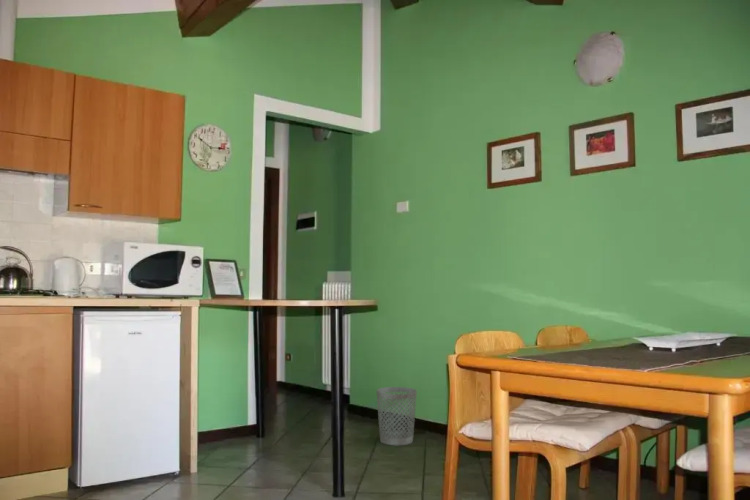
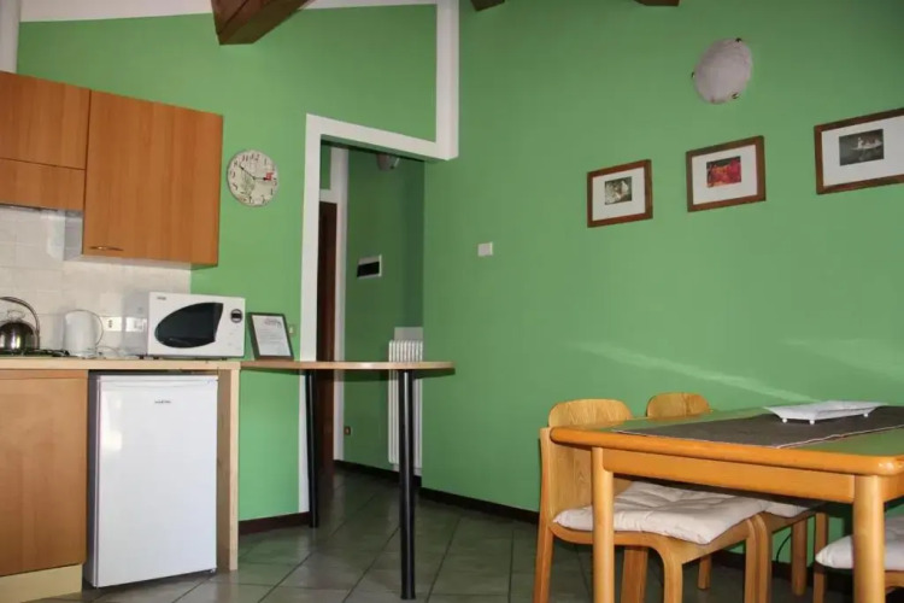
- wastebasket (396, 416)
